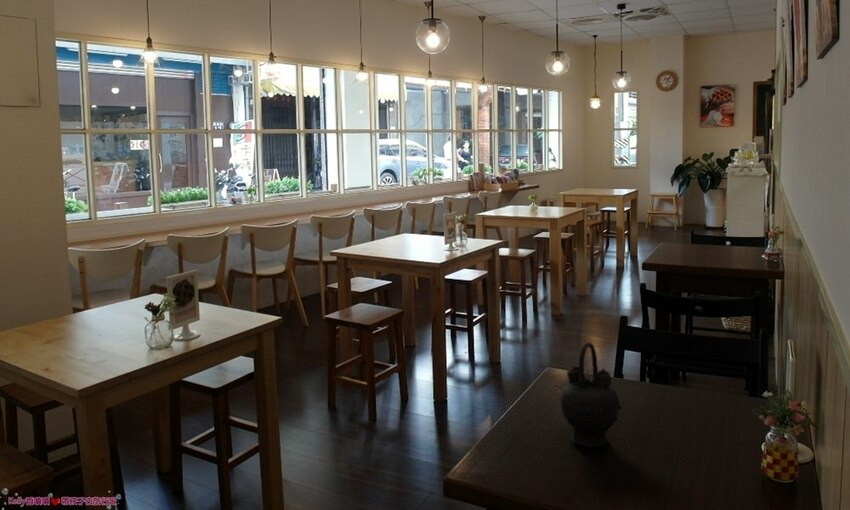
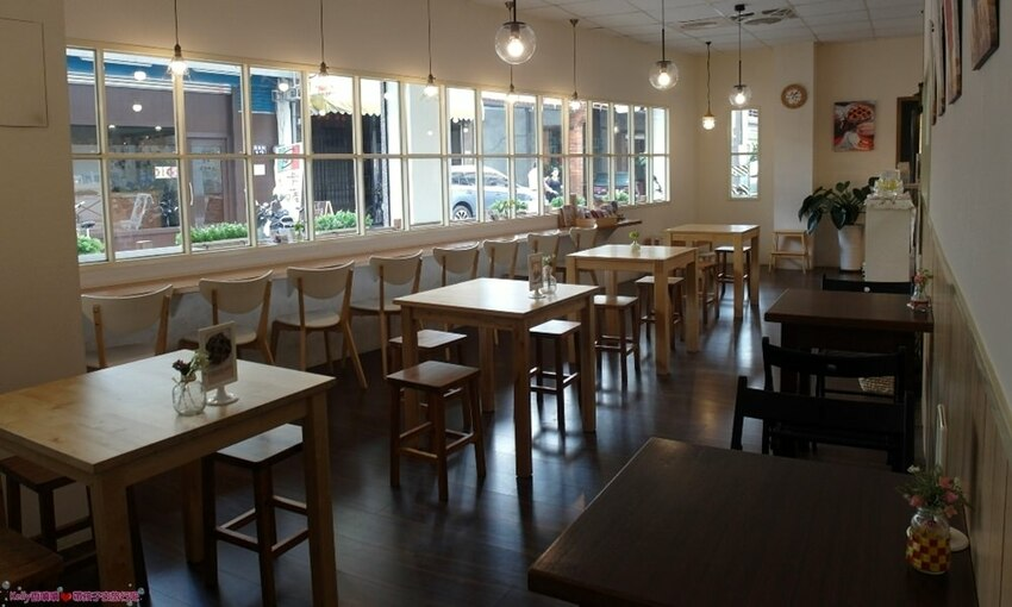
- teapot (592, 391)
